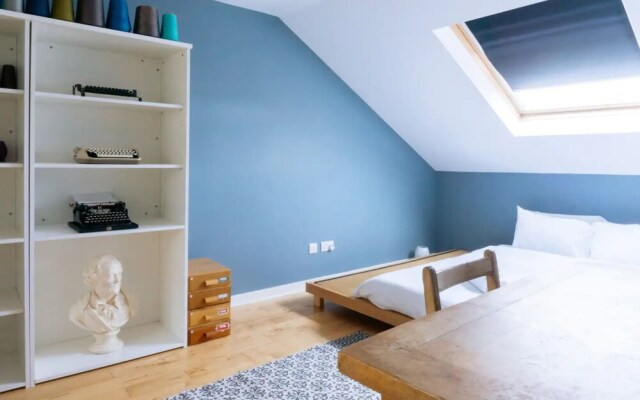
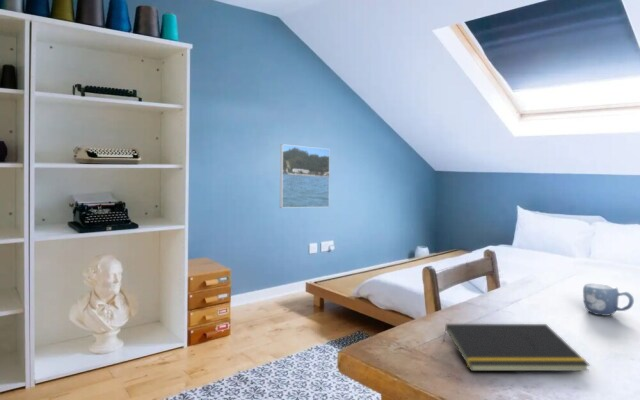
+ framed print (305, 177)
+ notepad (511, 345)
+ mug (607, 301)
